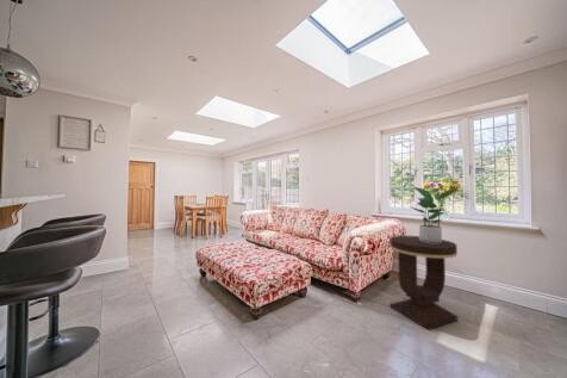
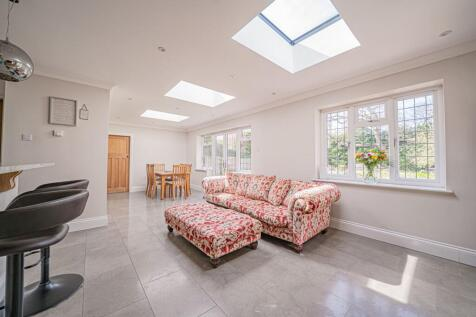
- potted plant (431, 212)
- side table (425, 277)
